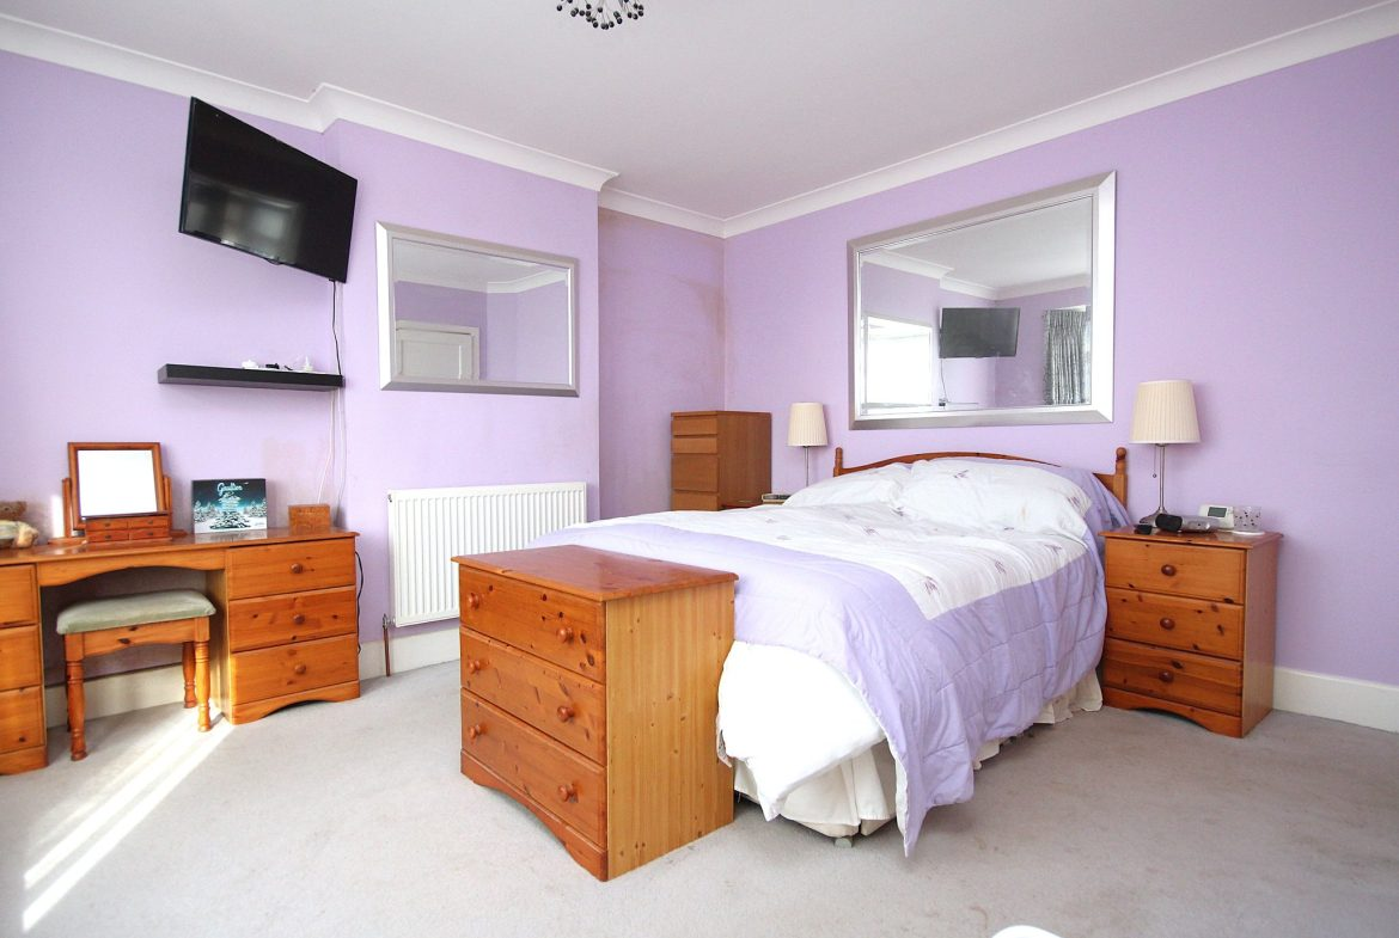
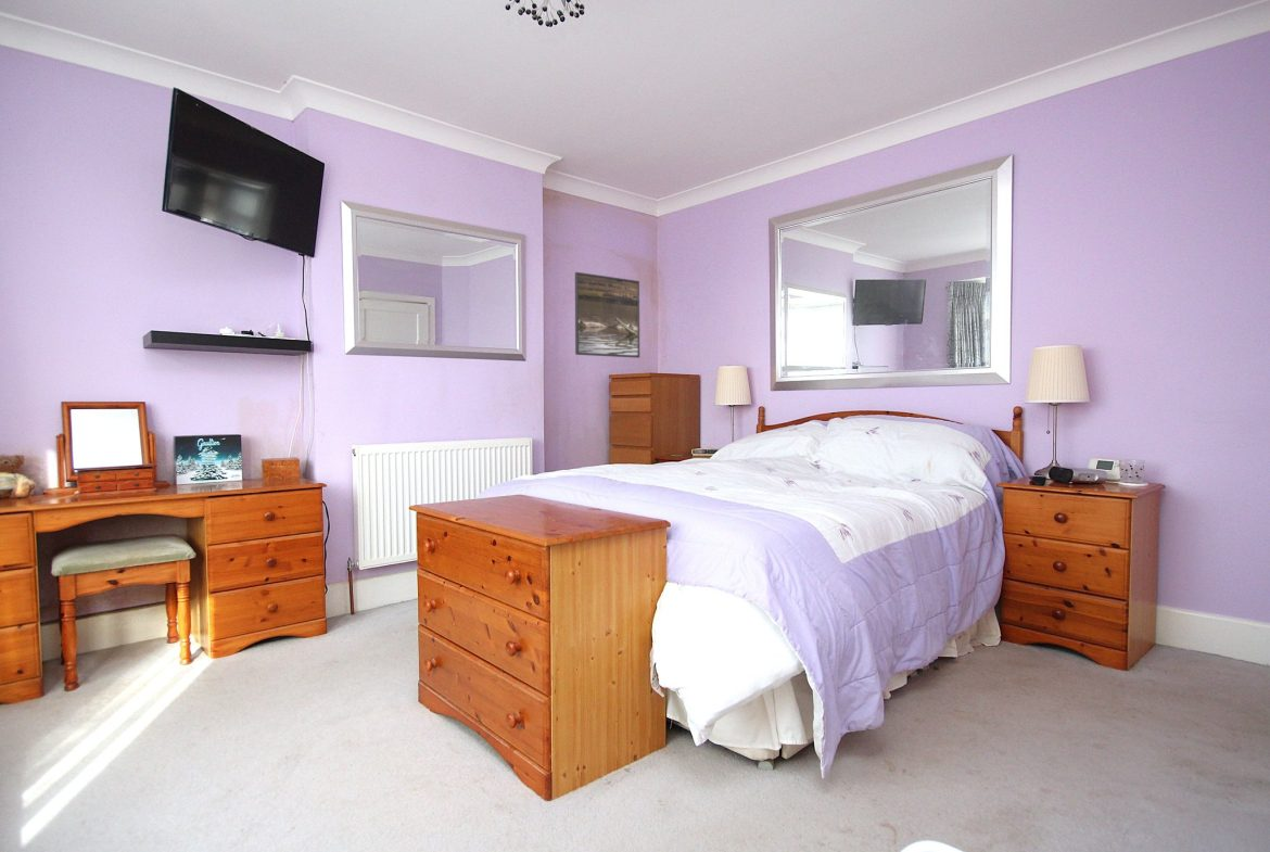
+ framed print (608, 316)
